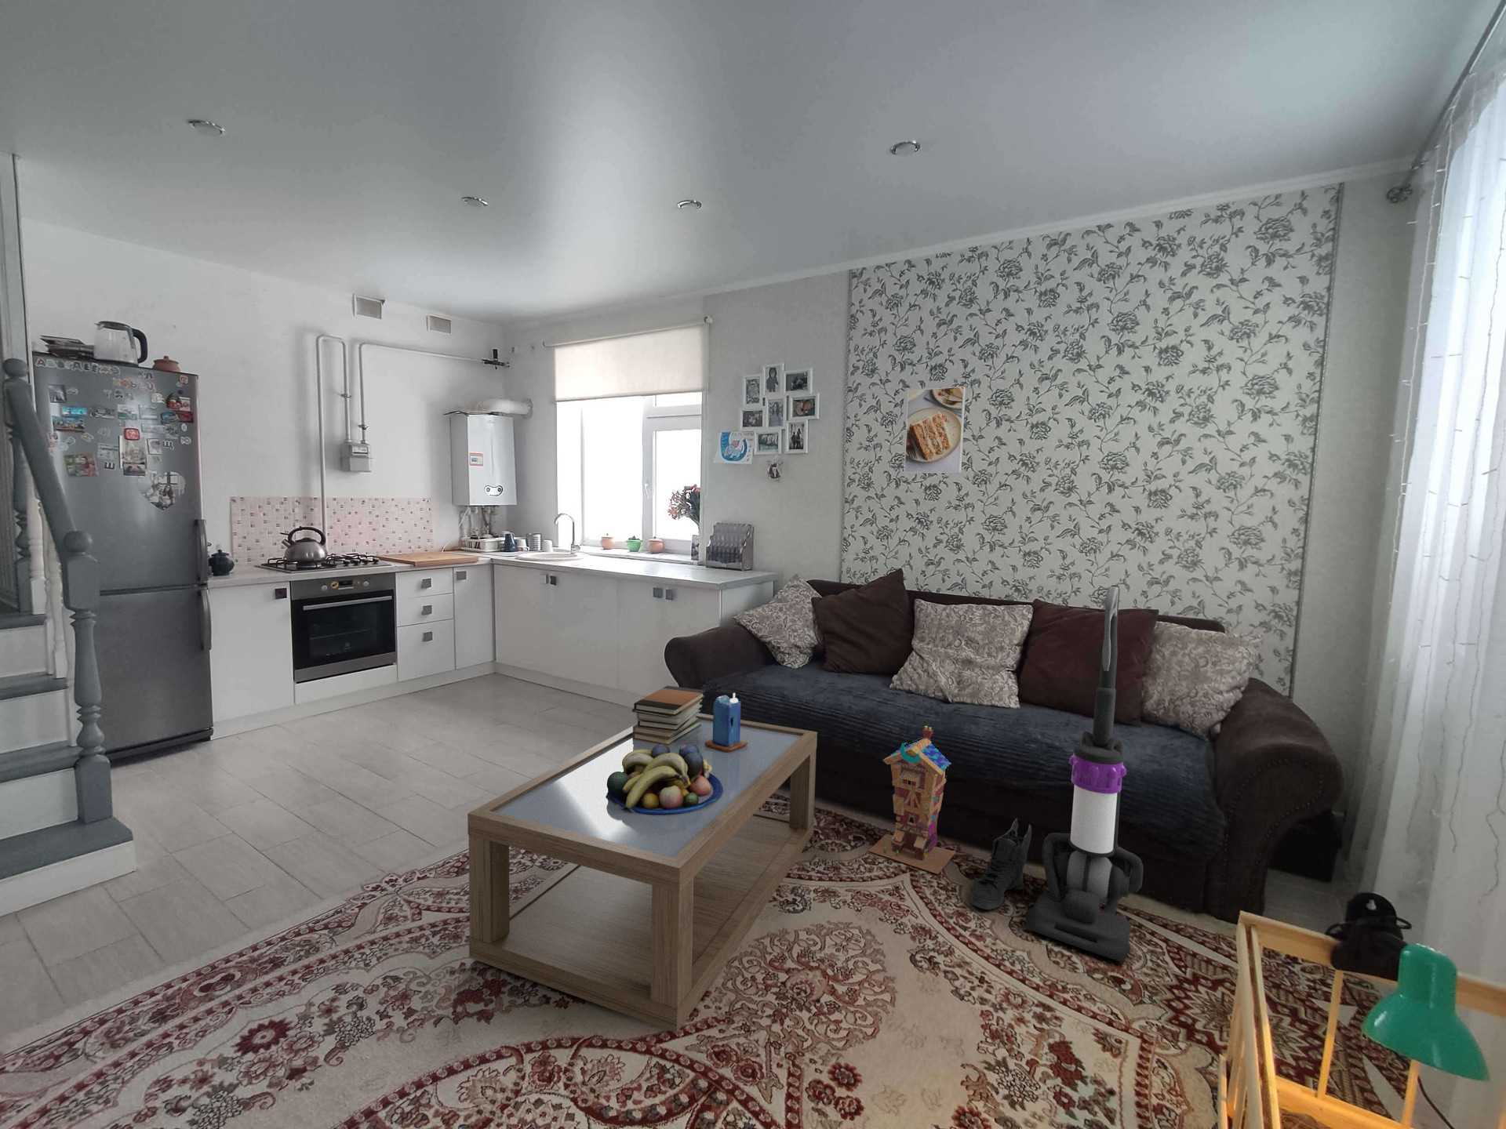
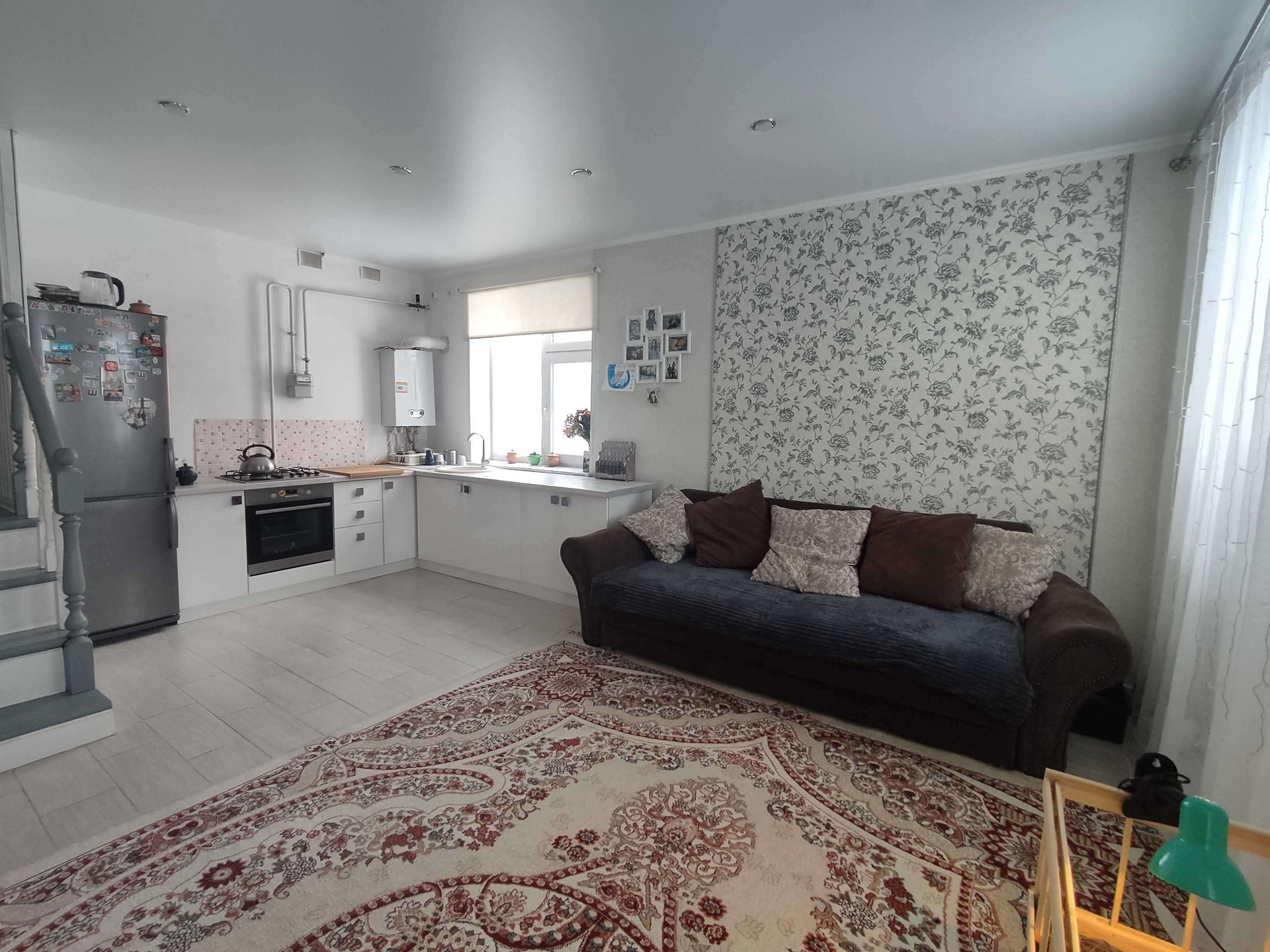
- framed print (933, 430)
- vacuum cleaner (1096, 755)
- sneaker (1000, 862)
- book stack (670, 710)
- toy house (919, 790)
- candle (727, 715)
- fruit bowl (666, 766)
- coffee table (670, 827)
